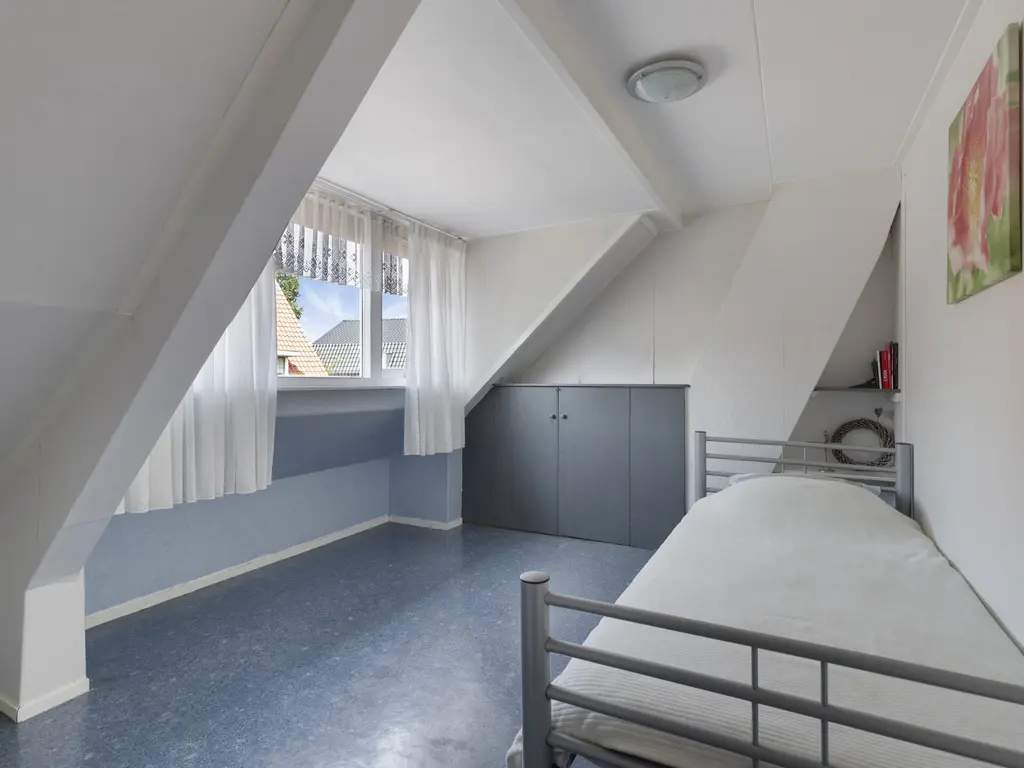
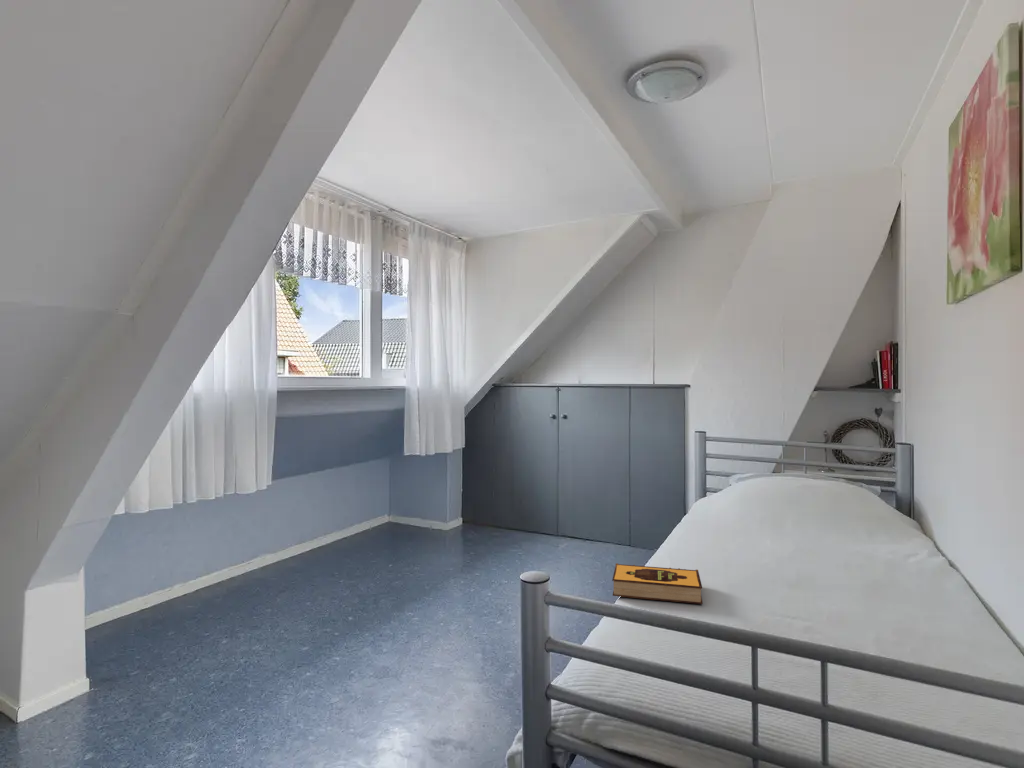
+ hardback book (656, 581)
